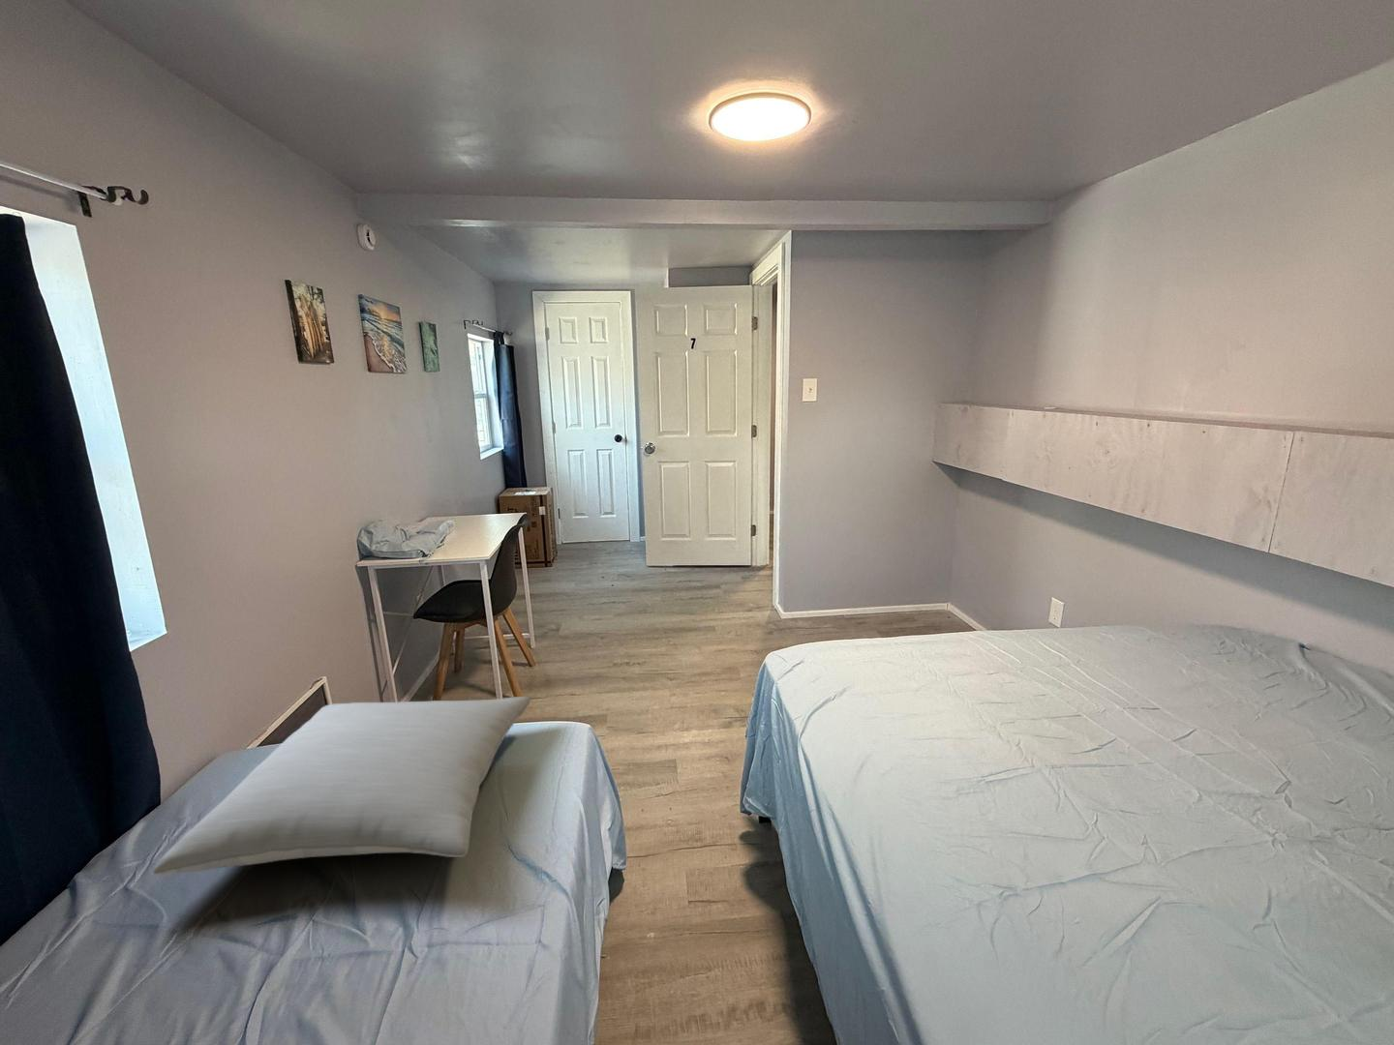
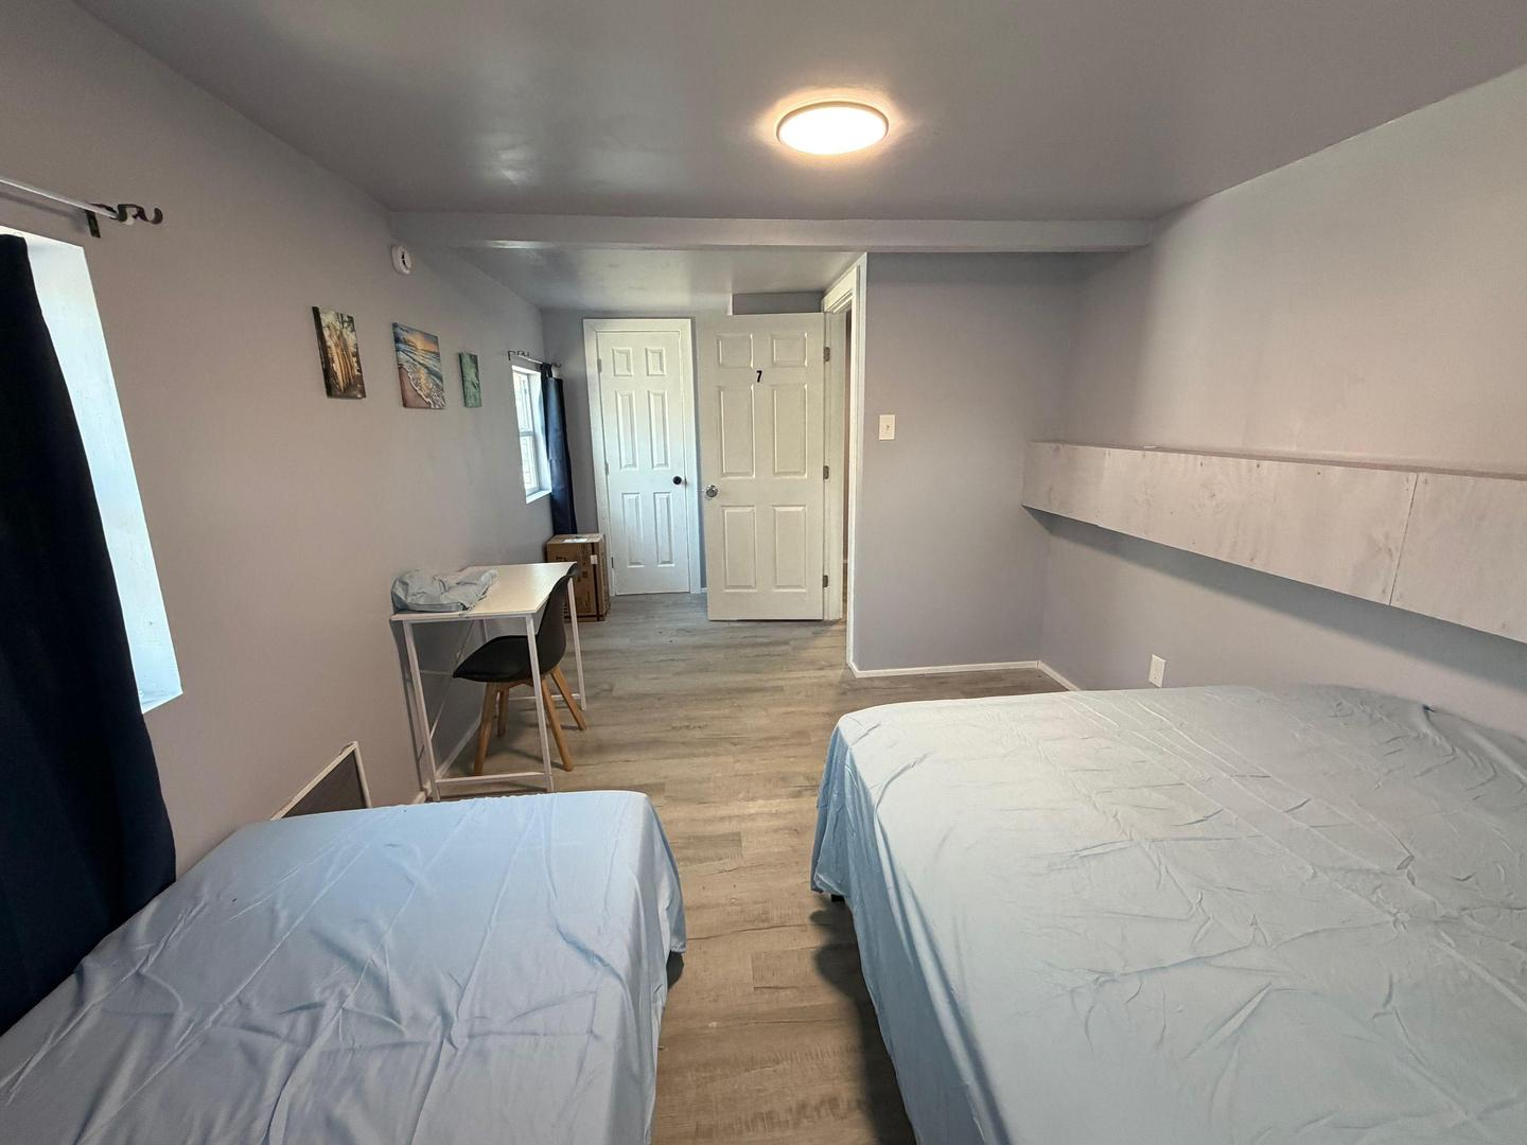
- pillow (382, 766)
